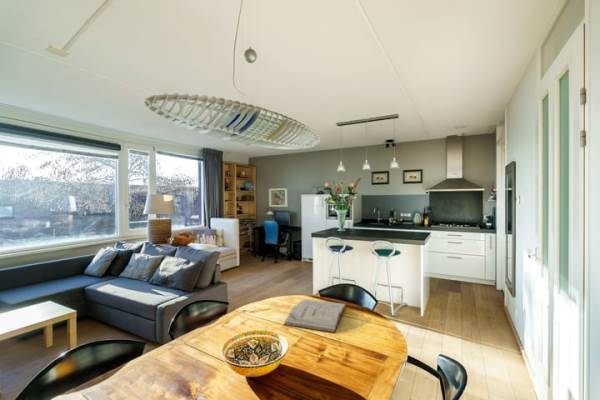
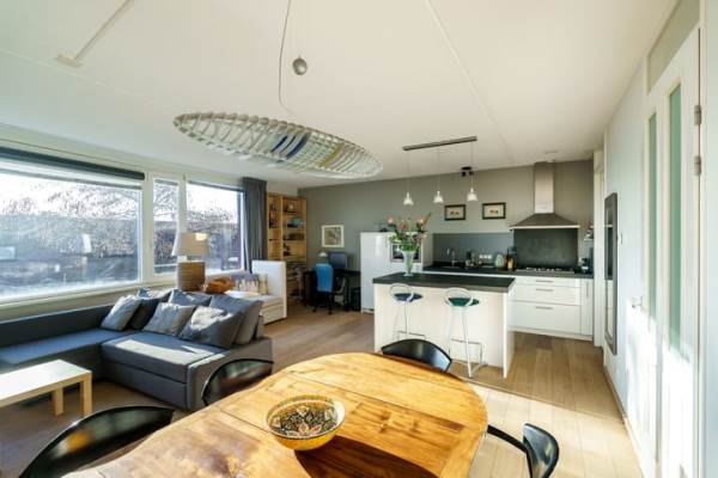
- book (317, 310)
